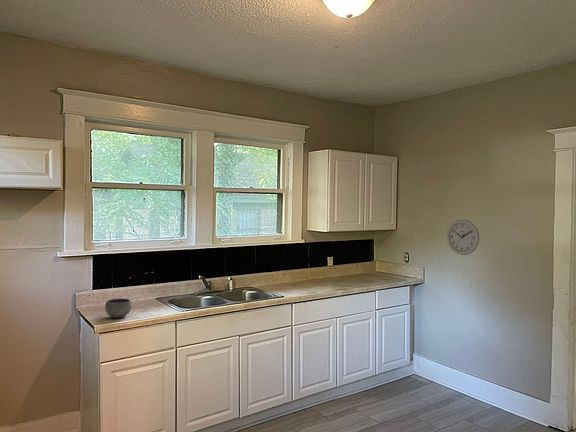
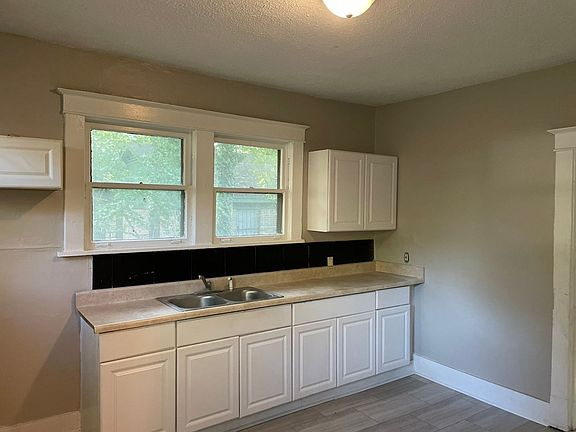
- wall clock (462, 237)
- bowl (118, 308)
